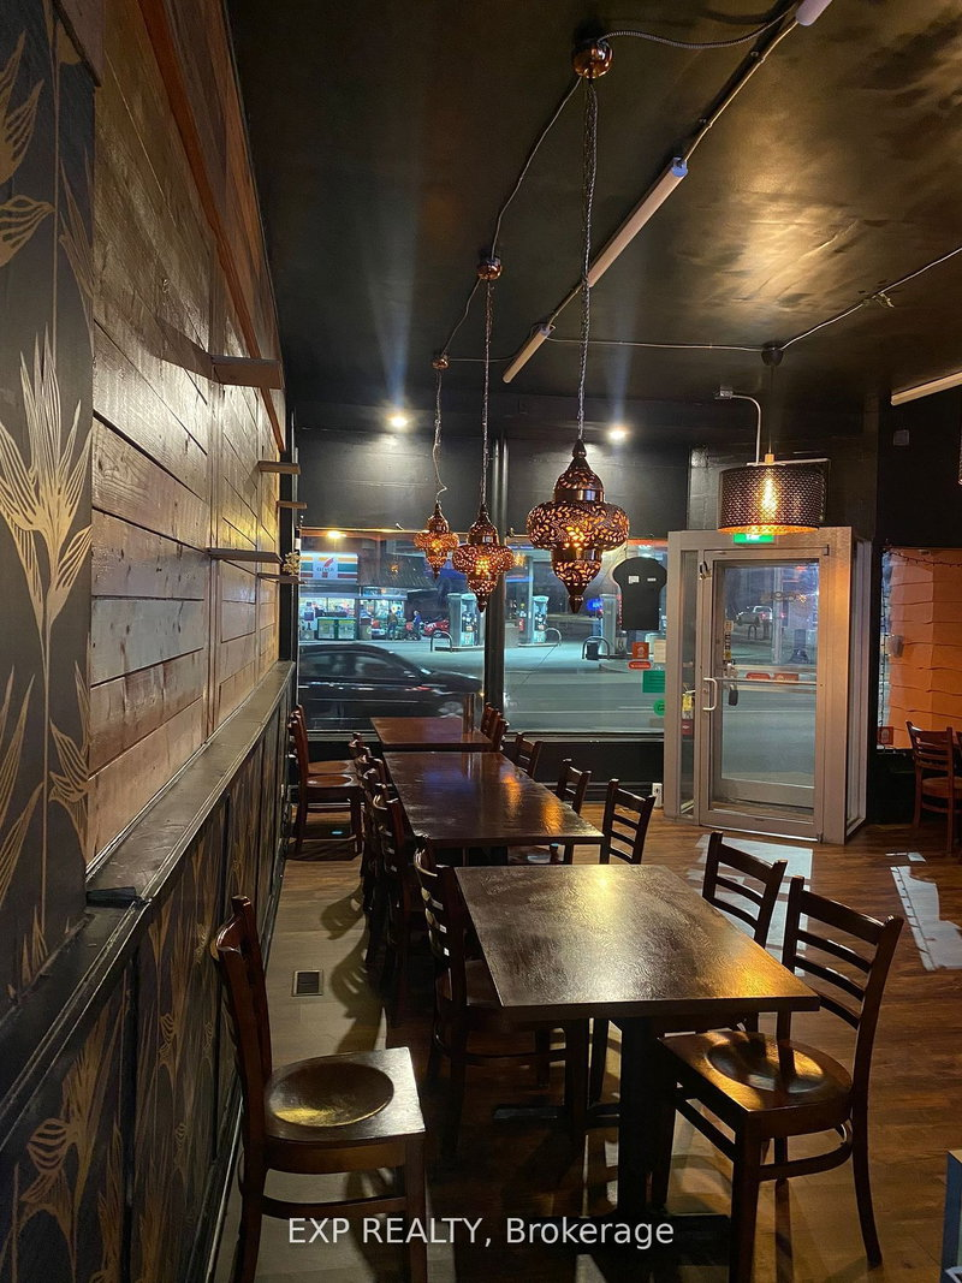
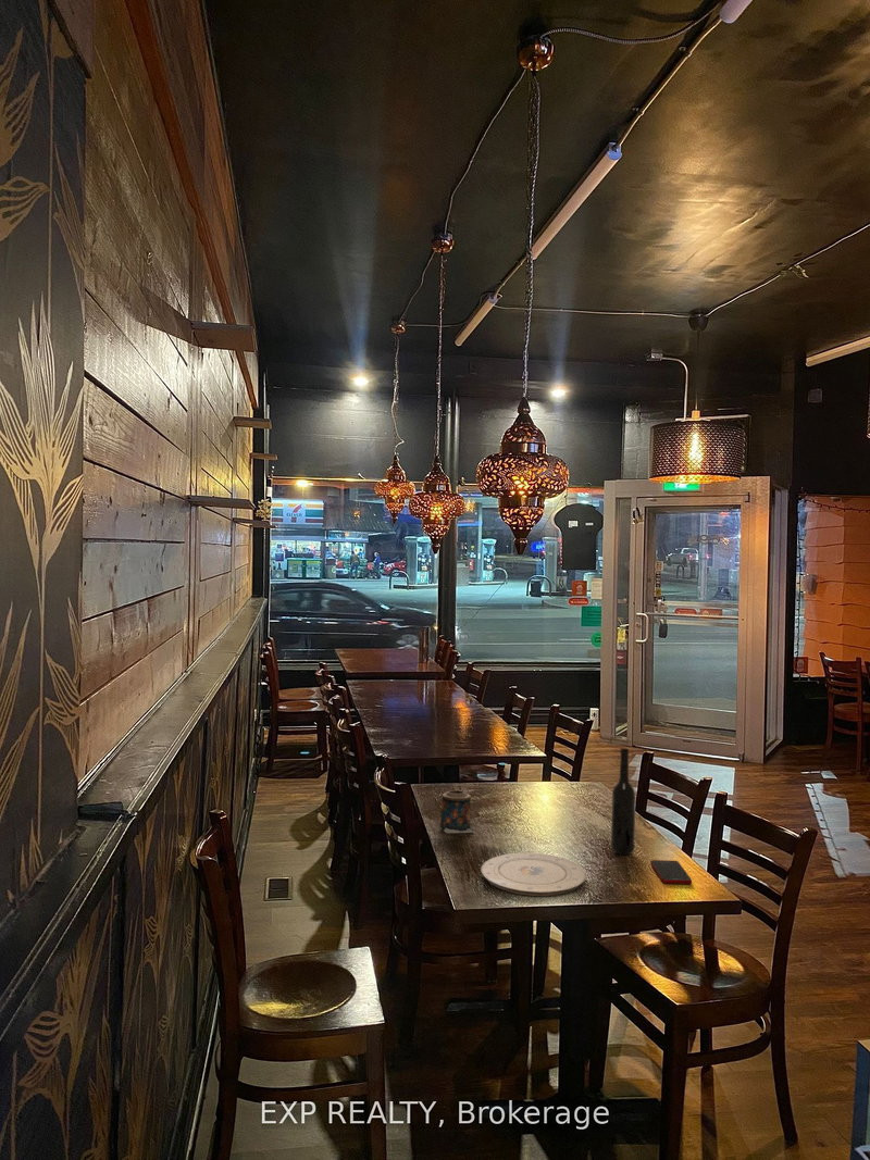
+ cell phone (670, 871)
+ plate (533, 873)
+ bottle (623, 800)
+ candle (458, 810)
